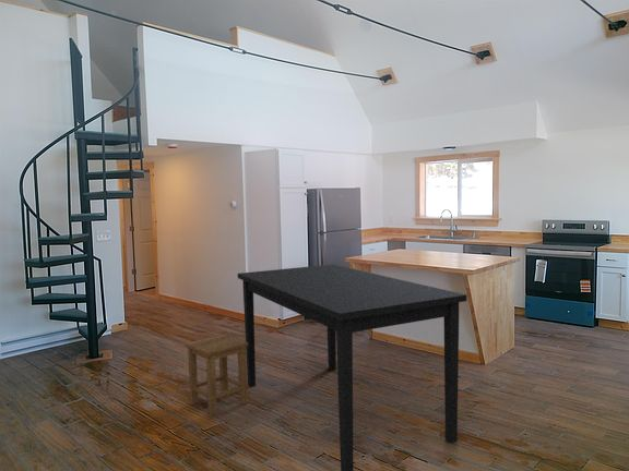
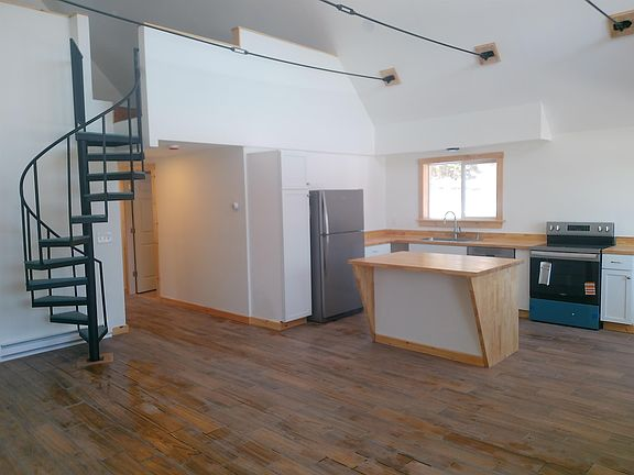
- dining table (336, 346)
- stool (219, 373)
